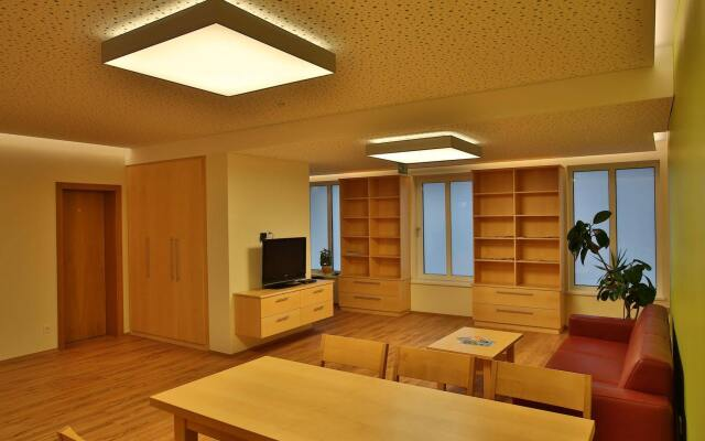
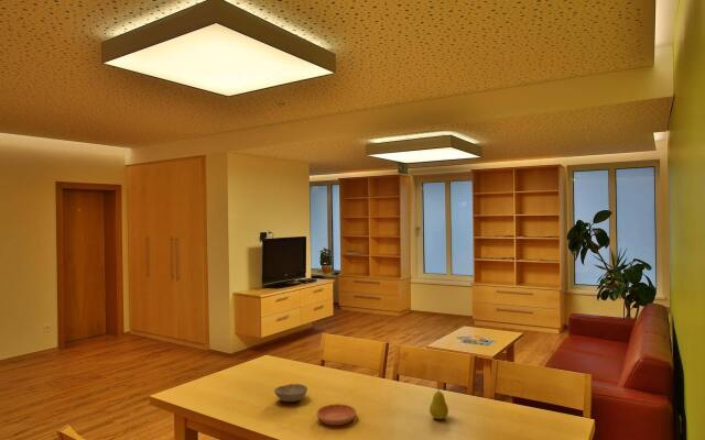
+ bowl (291, 394)
+ fruit (438, 403)
+ saucer (336, 415)
